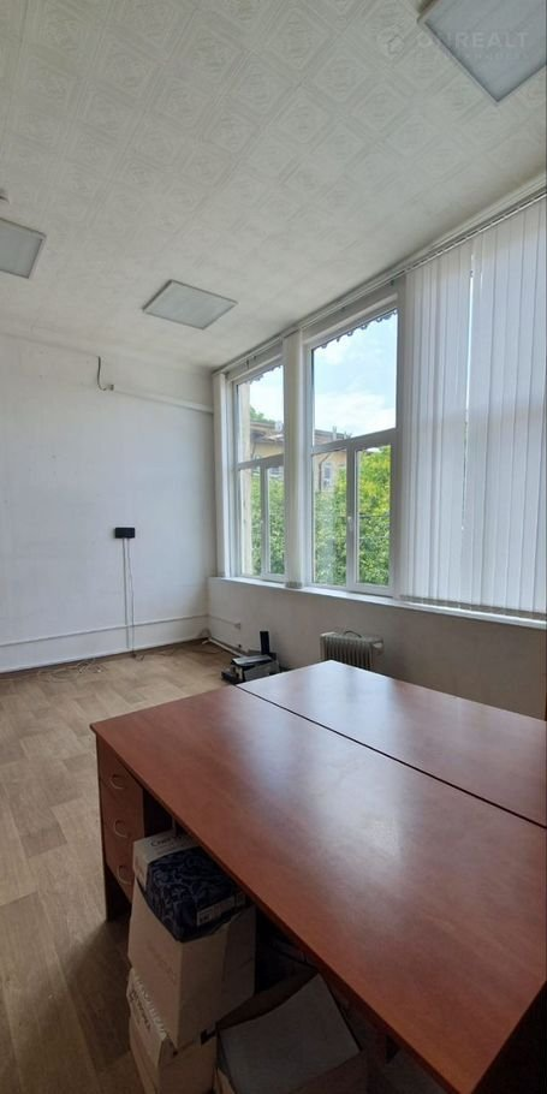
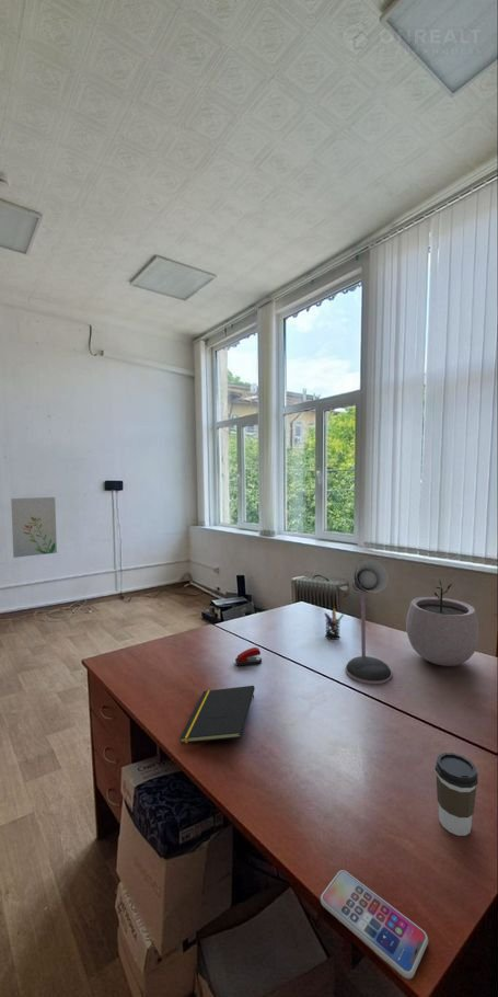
+ plant pot (441, 620)
+ notepad (220, 711)
+ smartphone (371, 918)
+ wall art (34, 526)
+ stapler (248, 655)
+ desk lamp (364, 614)
+ coffee cup (455, 793)
+ pen holder (334, 622)
